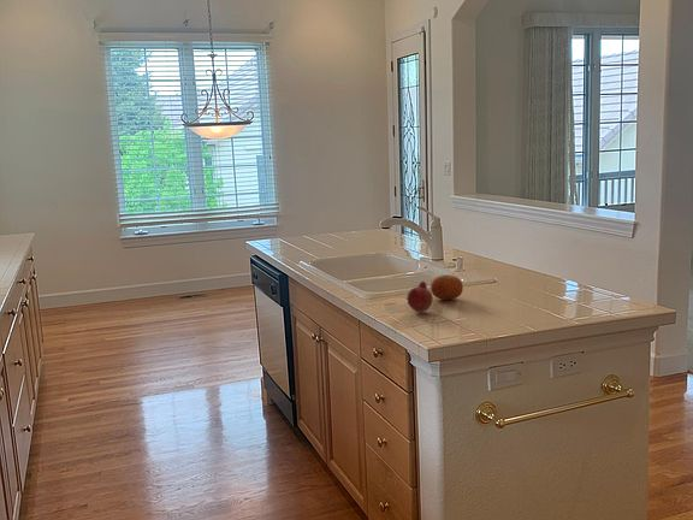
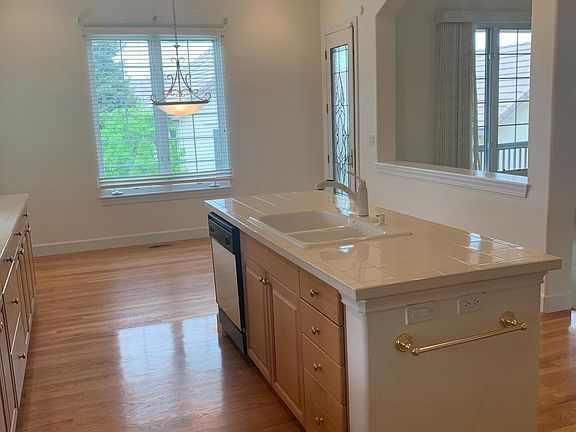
- fruit (446, 286)
- fruit (420, 296)
